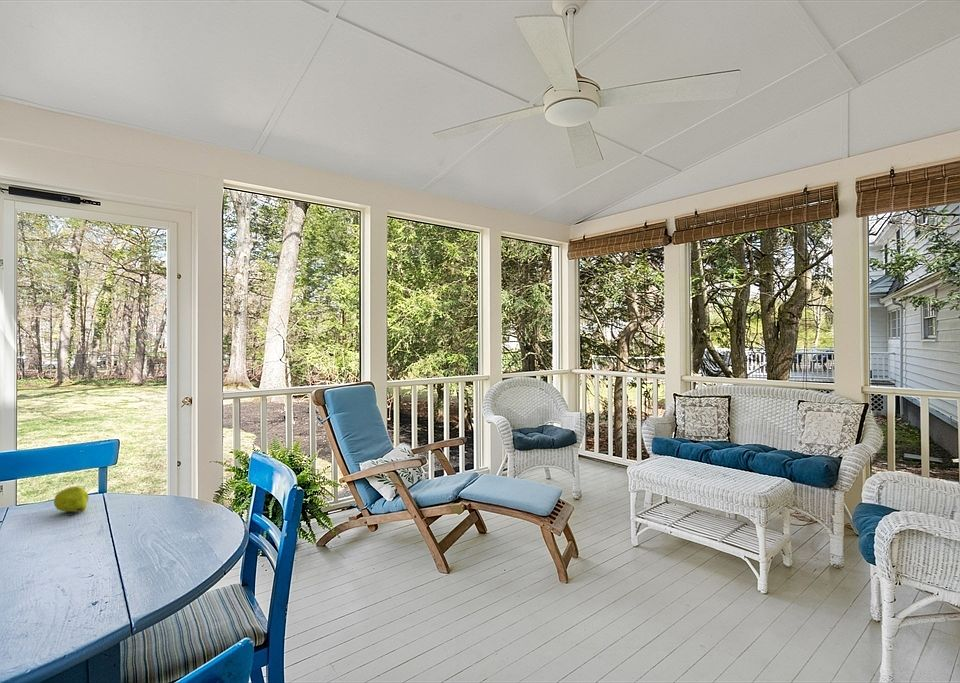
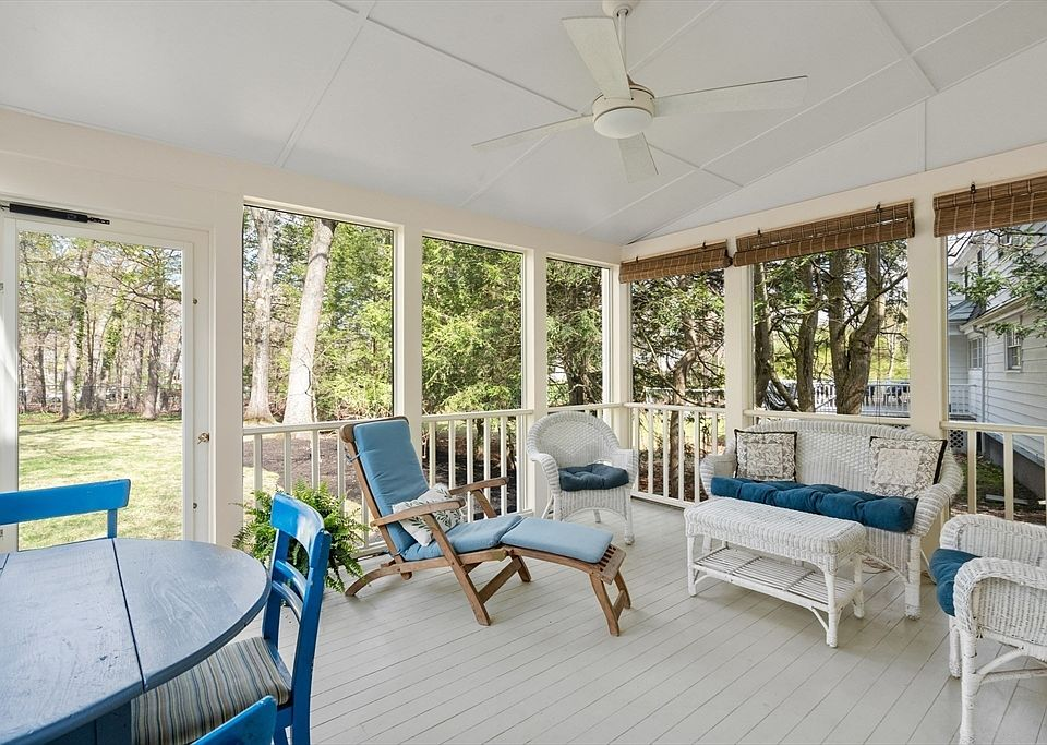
- fruit (72, 499)
